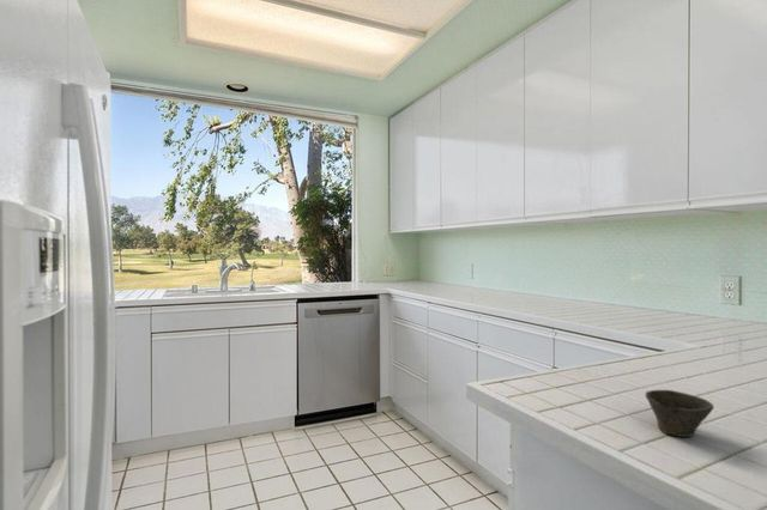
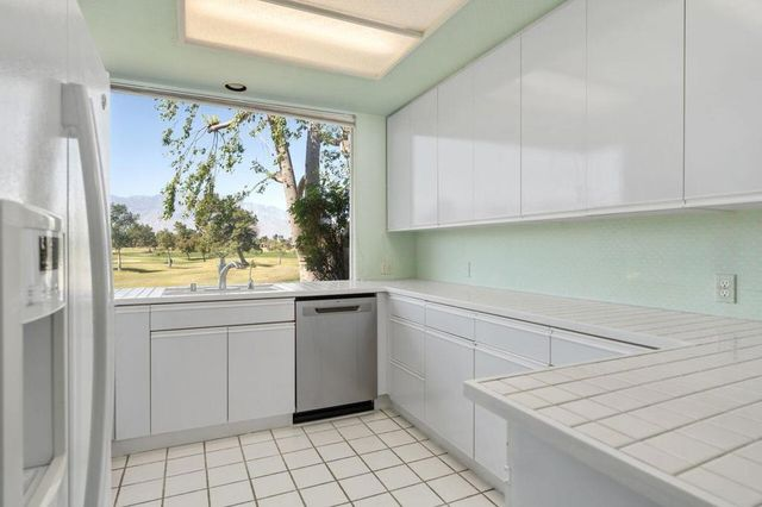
- cup (677, 413)
